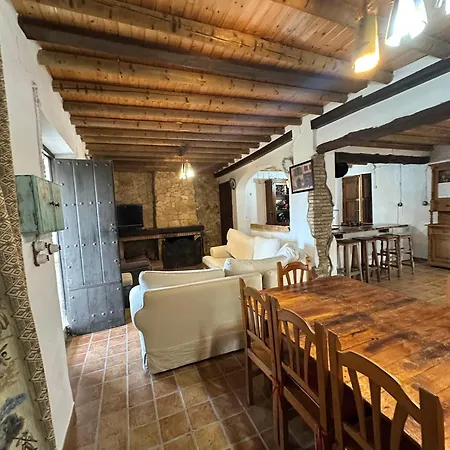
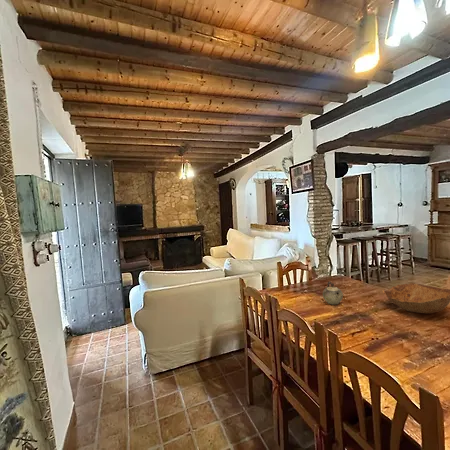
+ wooden bowl (416, 298)
+ teapot (333, 293)
